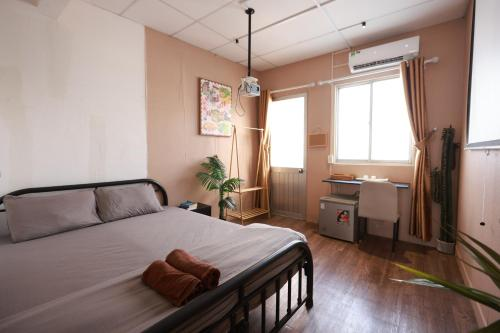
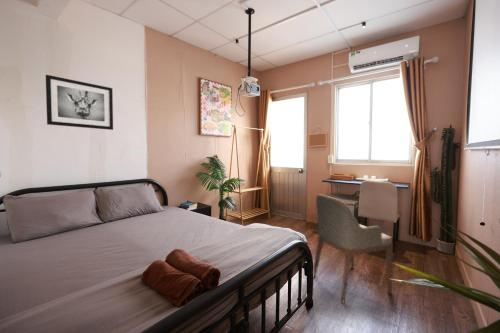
+ armchair (350, 239)
+ wall art (82, 104)
